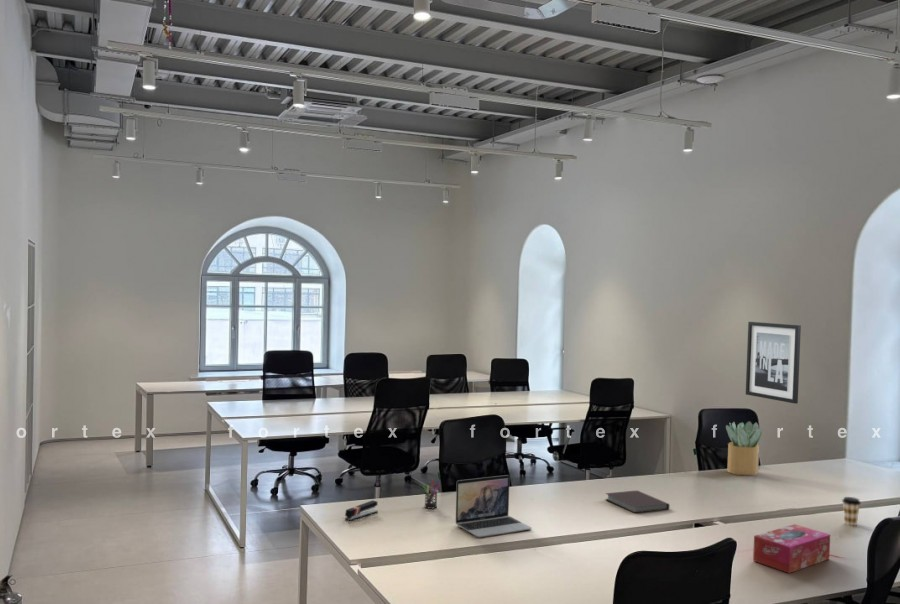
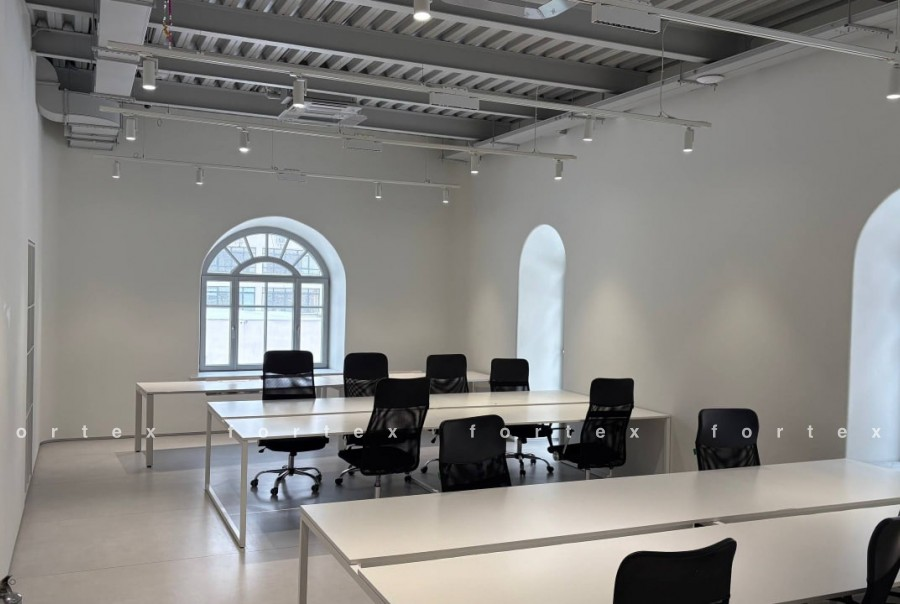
- pen holder (429, 493)
- stapler (361, 510)
- wall art (772, 361)
- notebook (636, 501)
- laptop (494, 505)
- coffee cup (851, 511)
- tissue box (791, 547)
- potted plant (741, 447)
